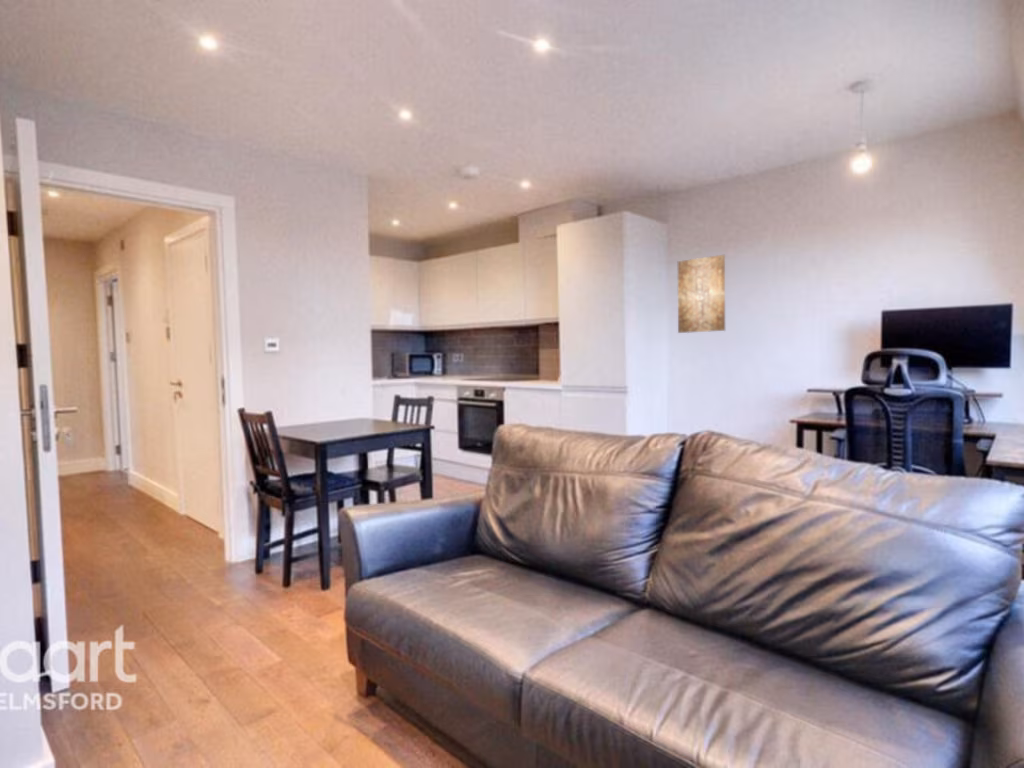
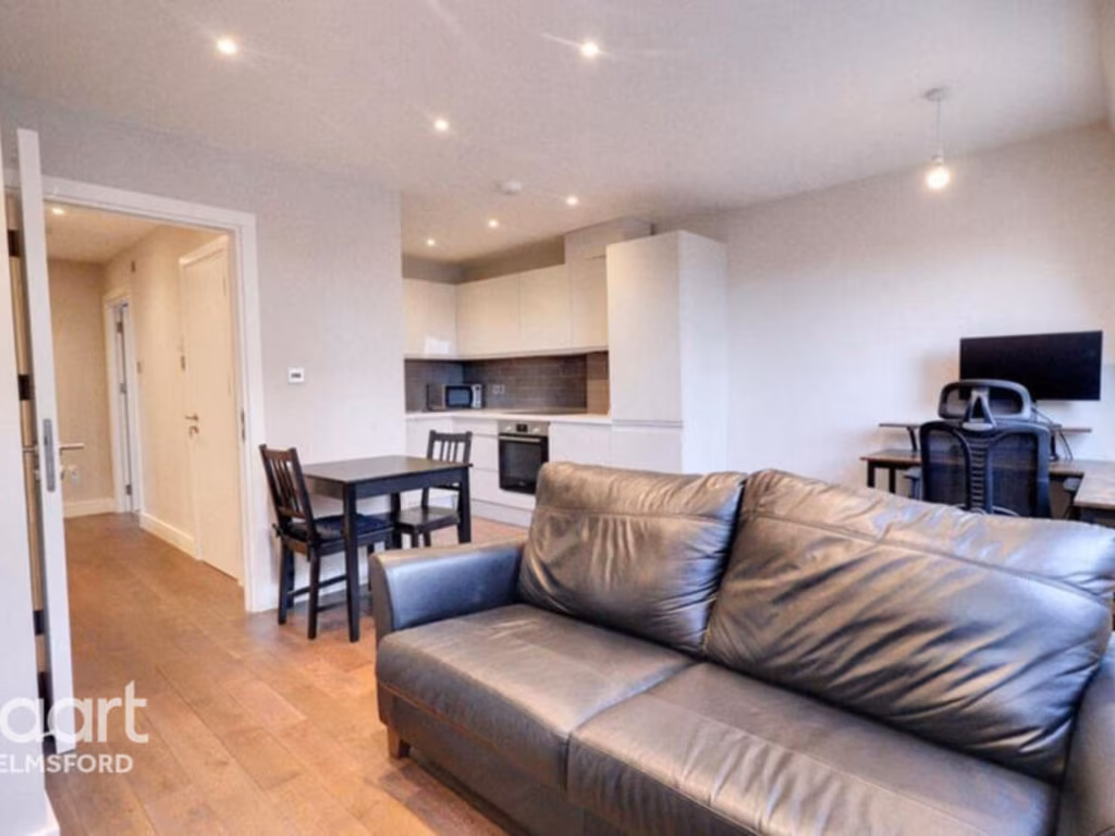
- wall art (700, 295)
